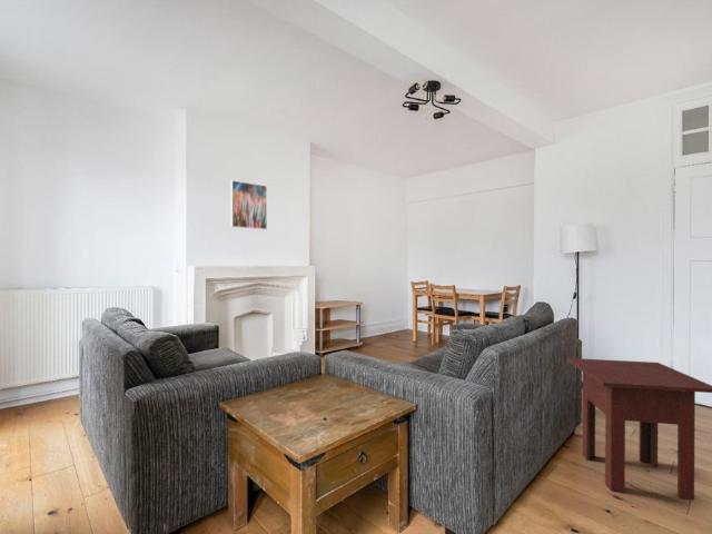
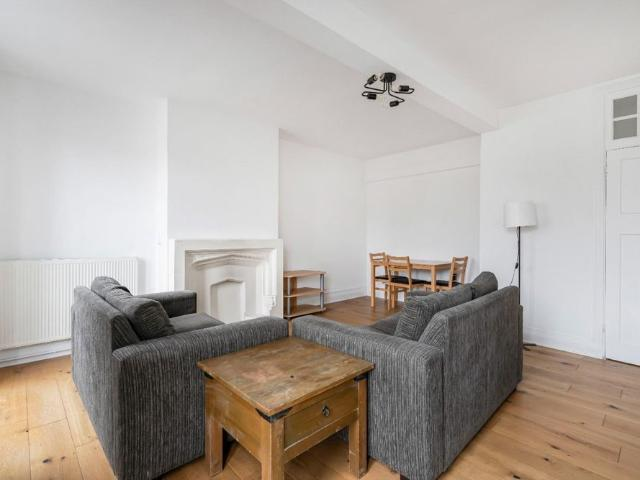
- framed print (249, 205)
- side table (632, 421)
